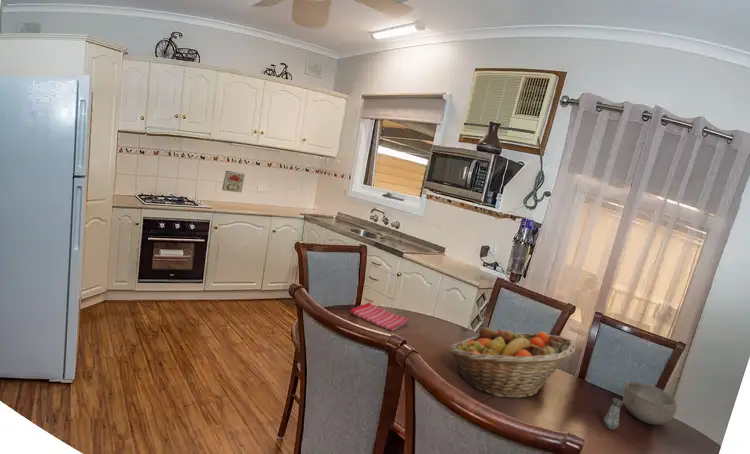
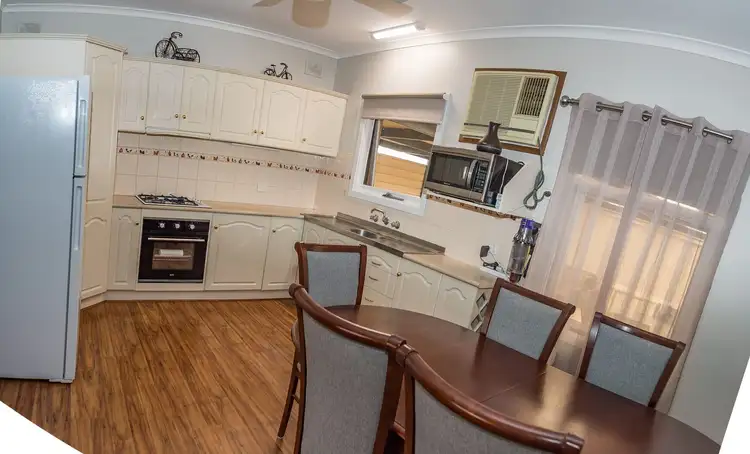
- salt shaker (613, 413)
- fruit basket (510, 355)
- bowl (647, 404)
- decorative tile (233, 181)
- dish towel (379, 315)
